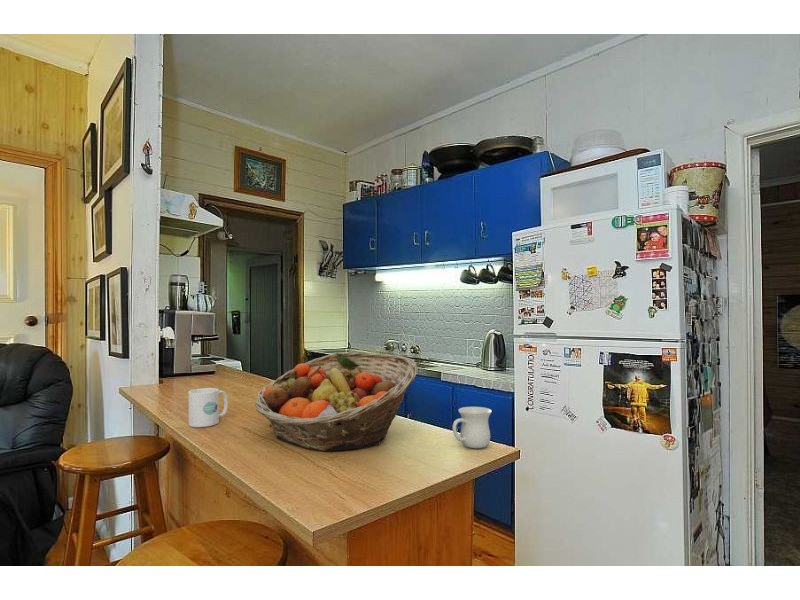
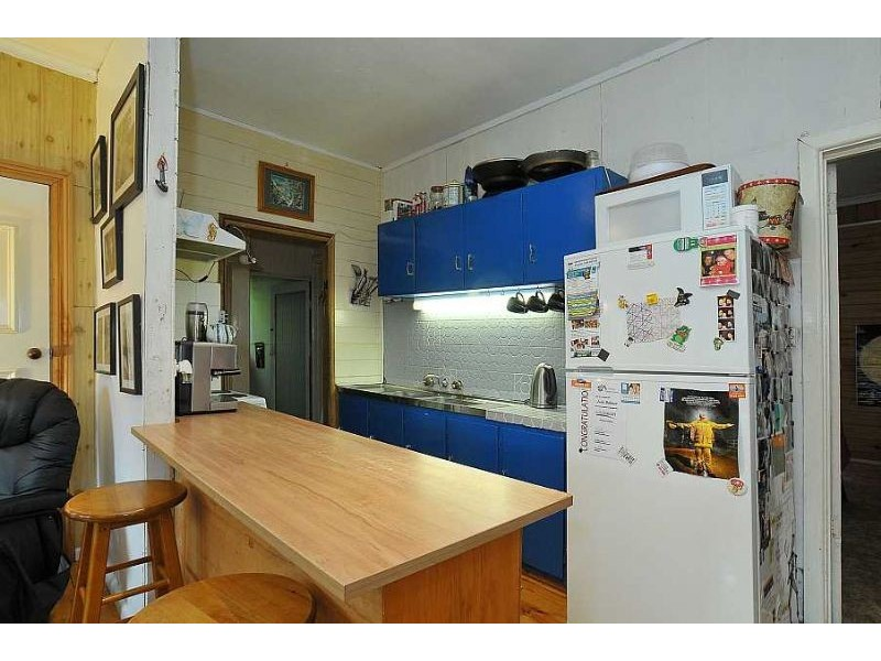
- mug (470, 429)
- fruit basket (336, 395)
- mug (209, 405)
